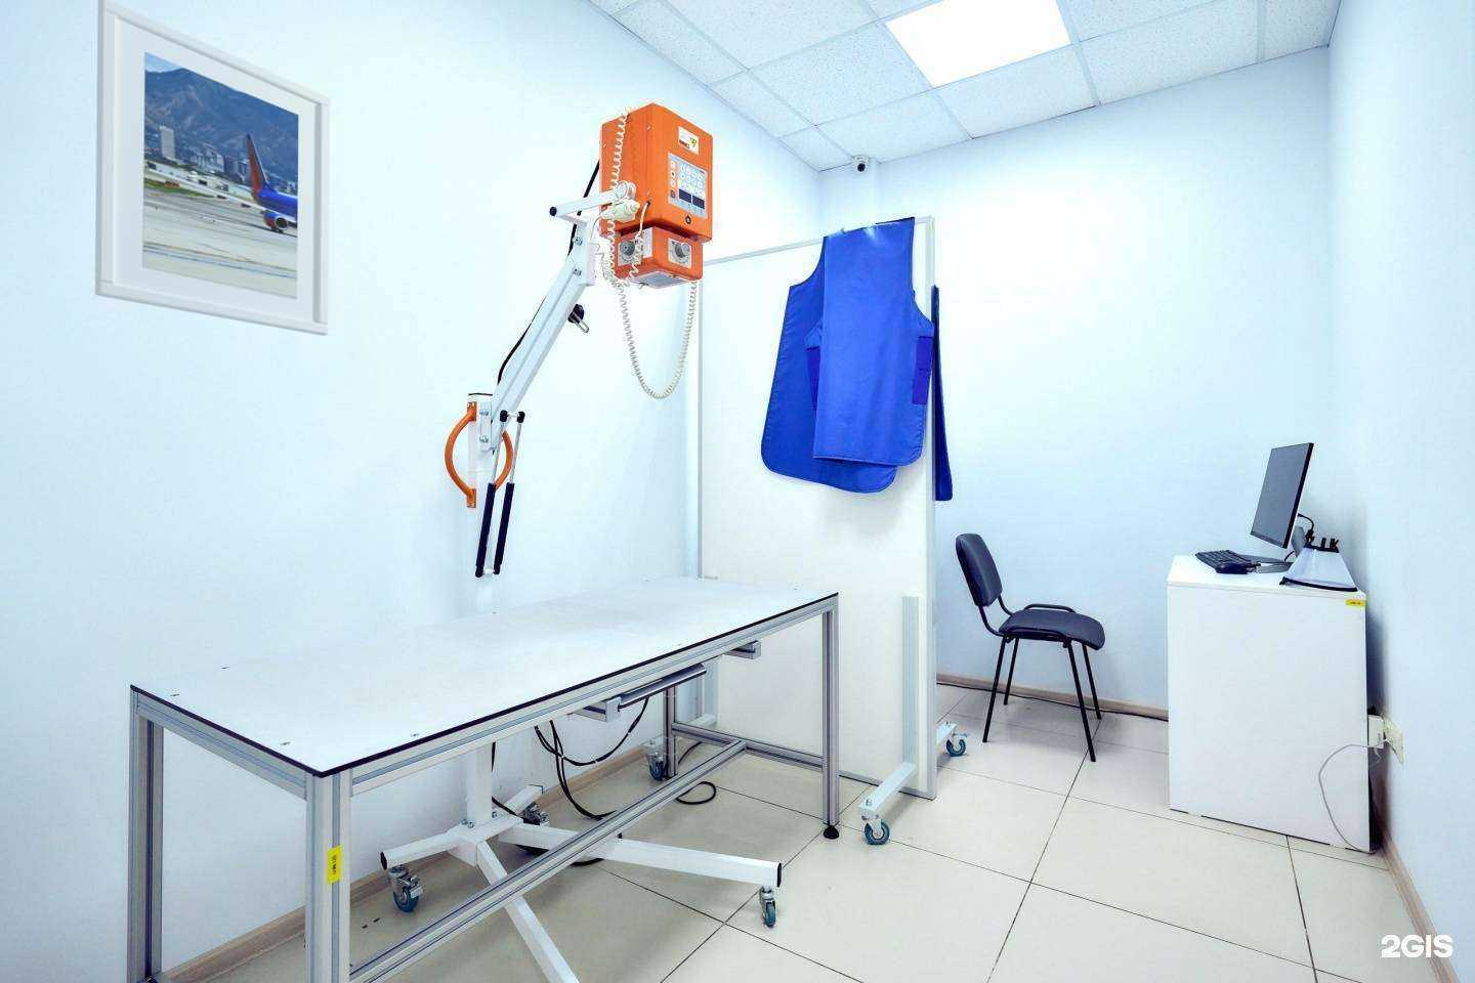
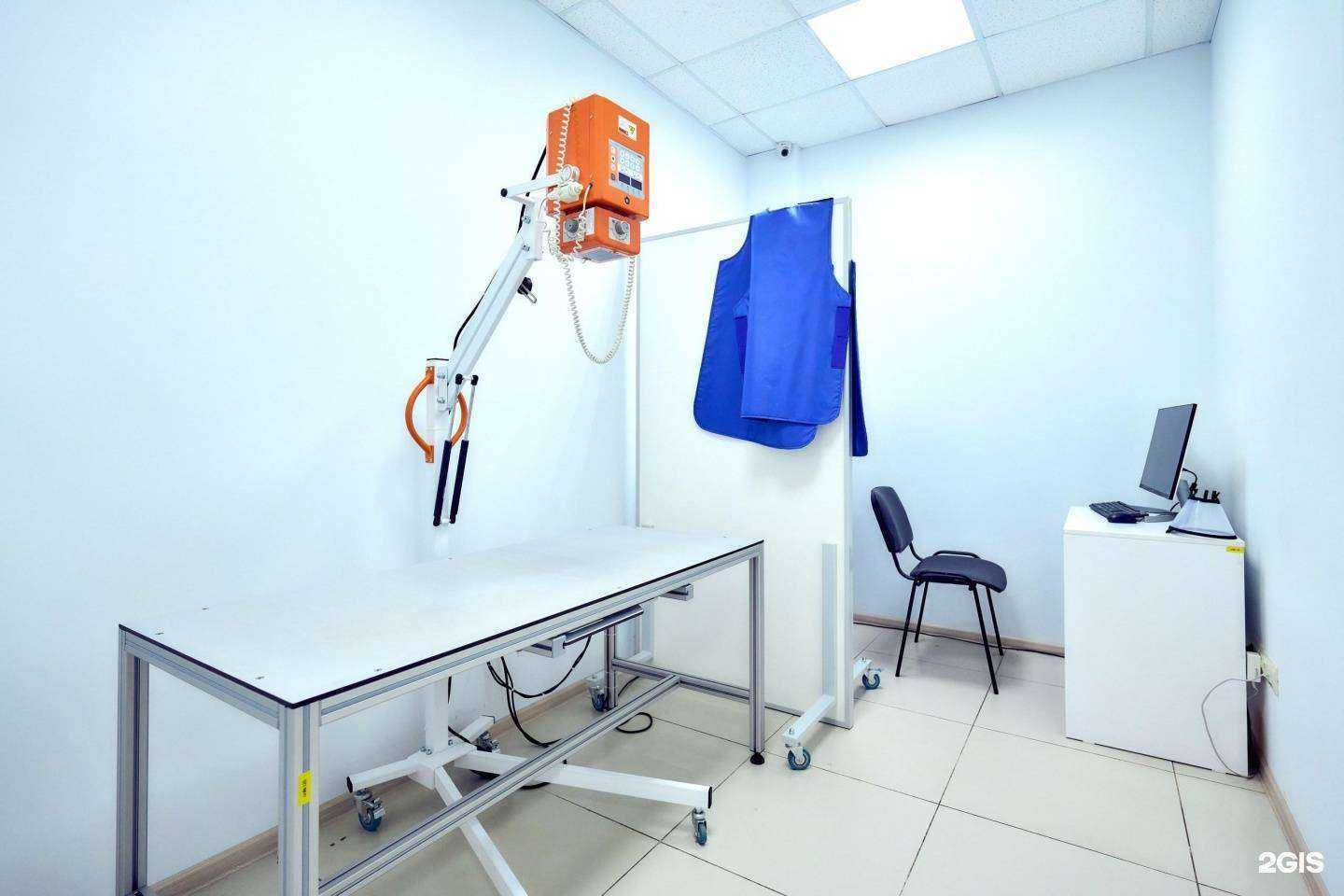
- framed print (225, 185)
